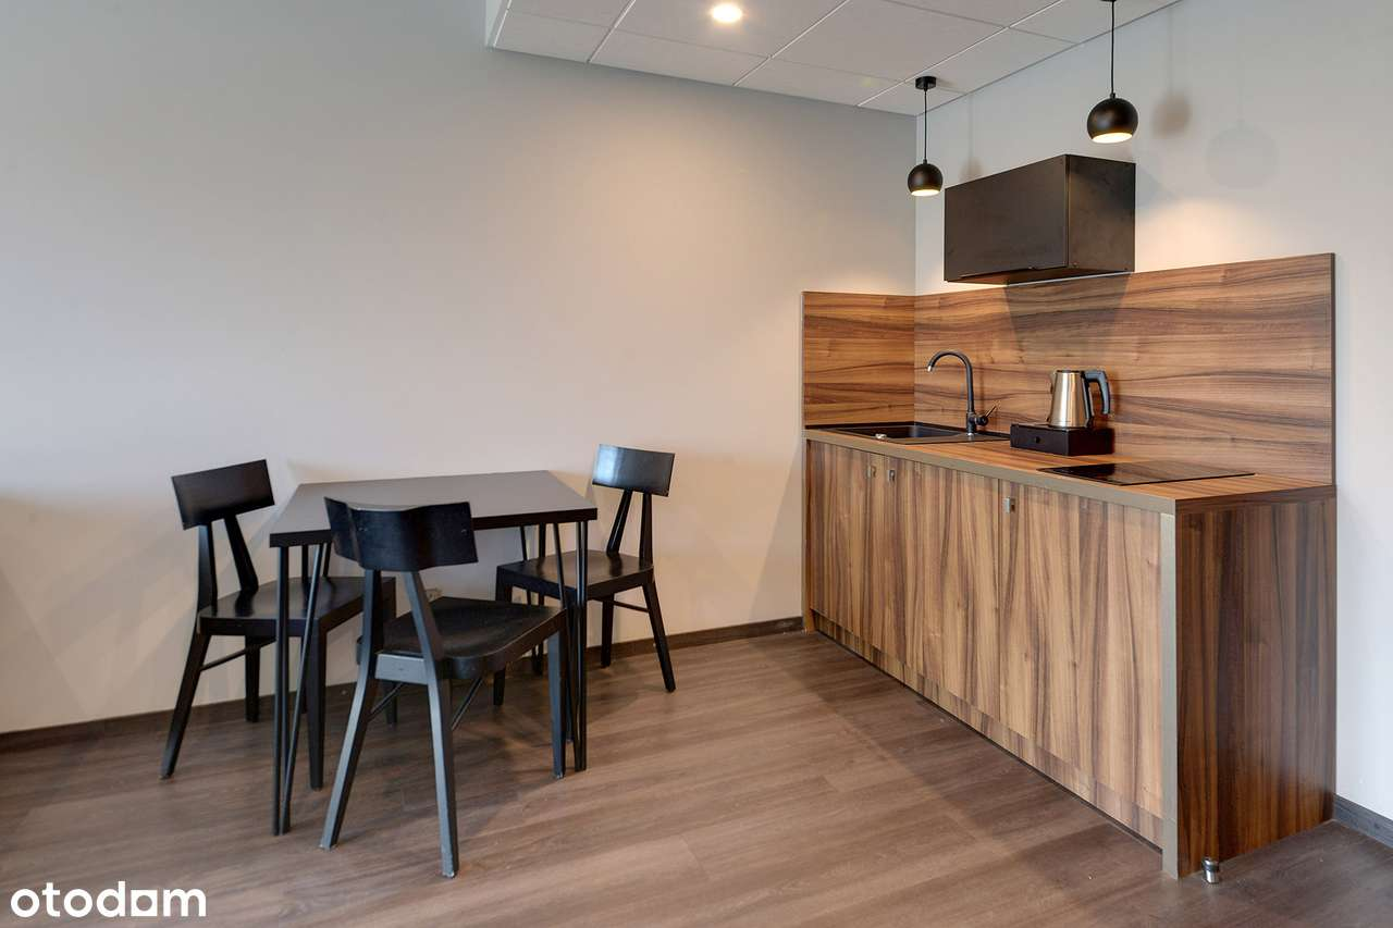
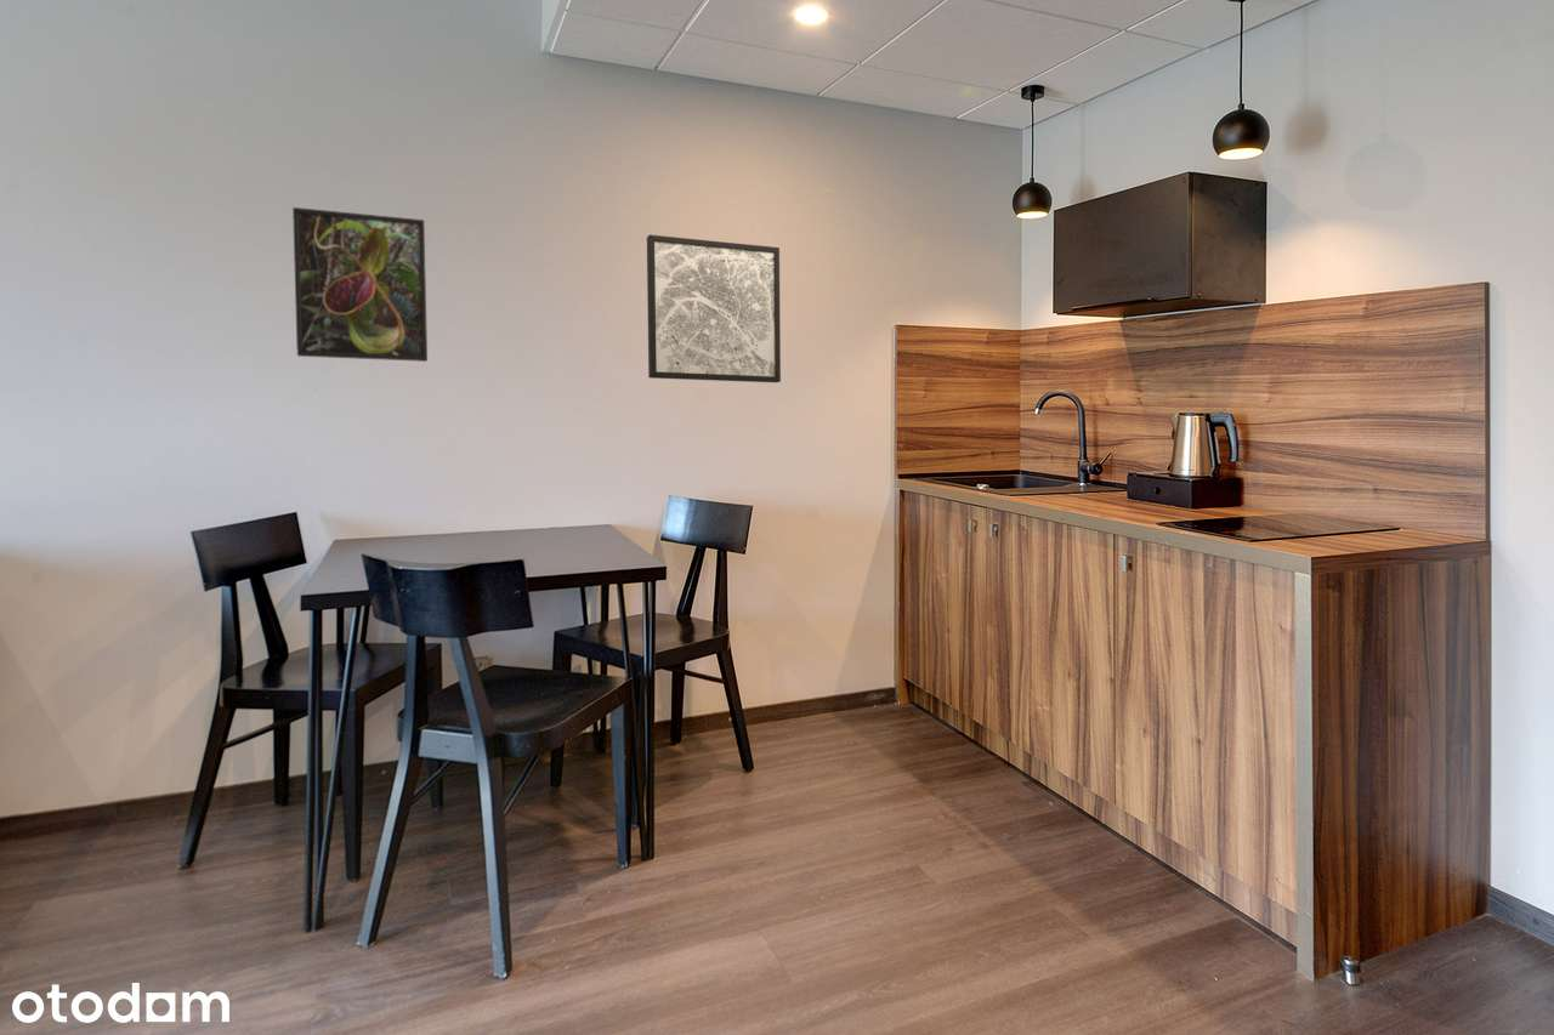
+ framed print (362, 286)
+ wall art (715, 311)
